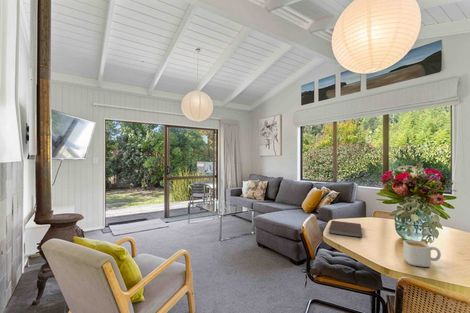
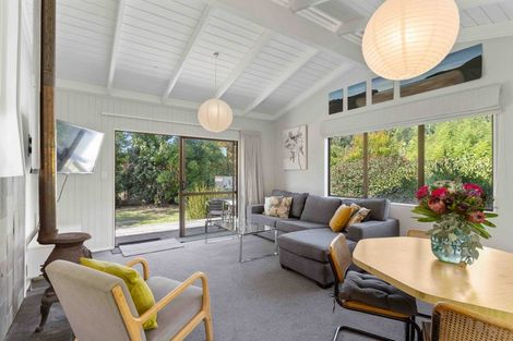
- mug (422, 254)
- notebook (345, 228)
